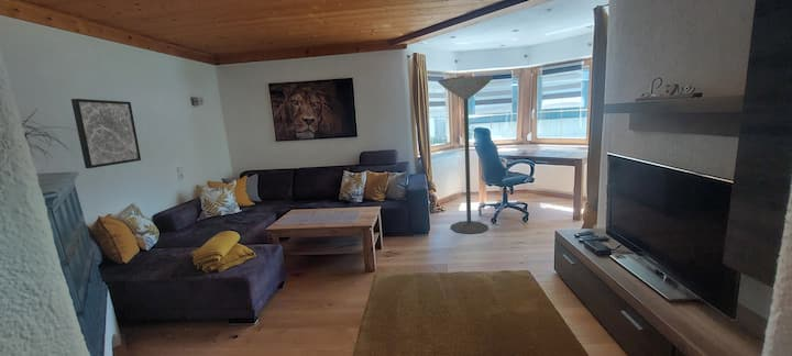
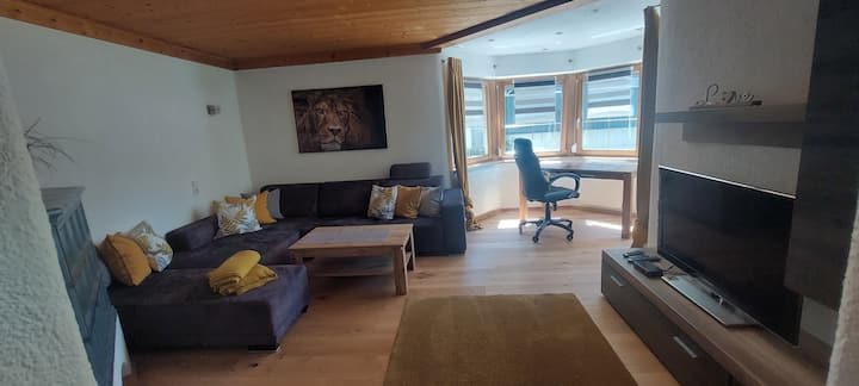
- floor lamp (466, 155)
- wall art (109, 132)
